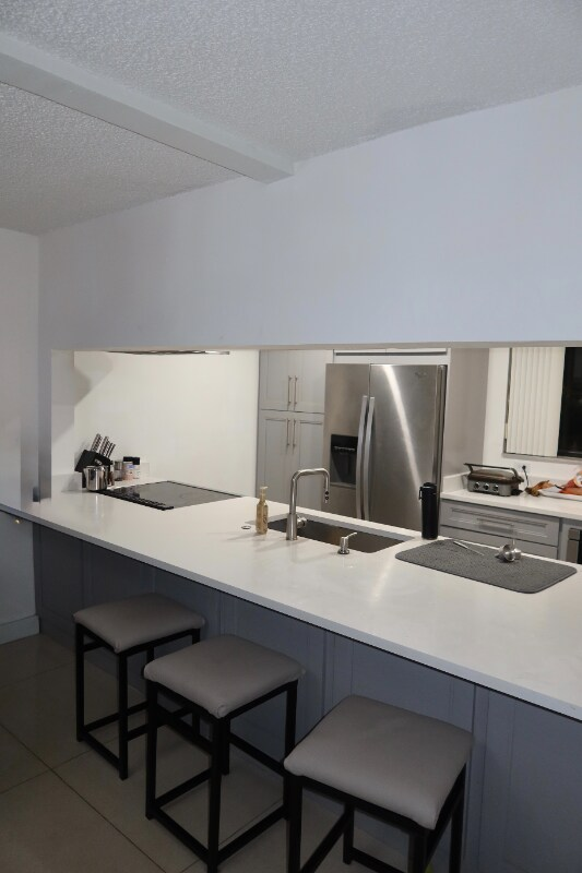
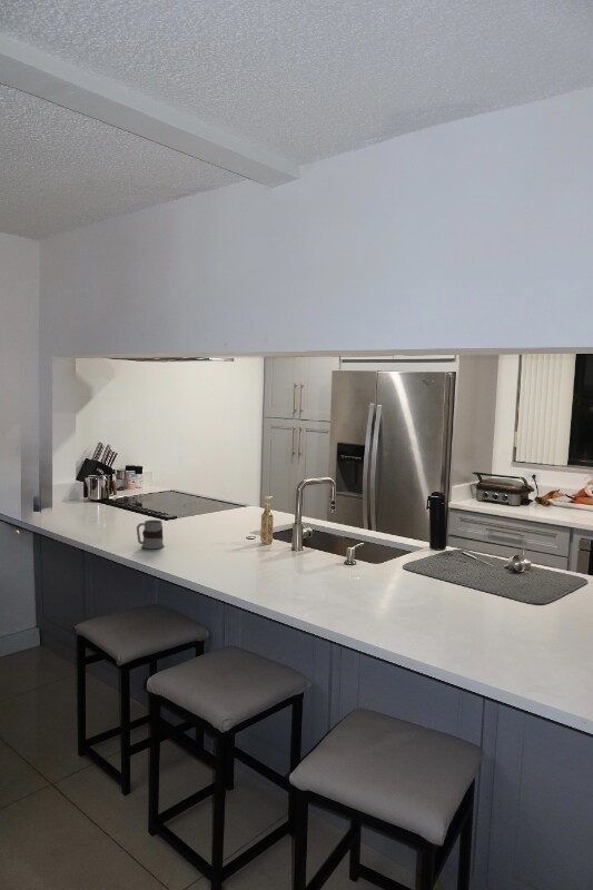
+ mug (149, 534)
